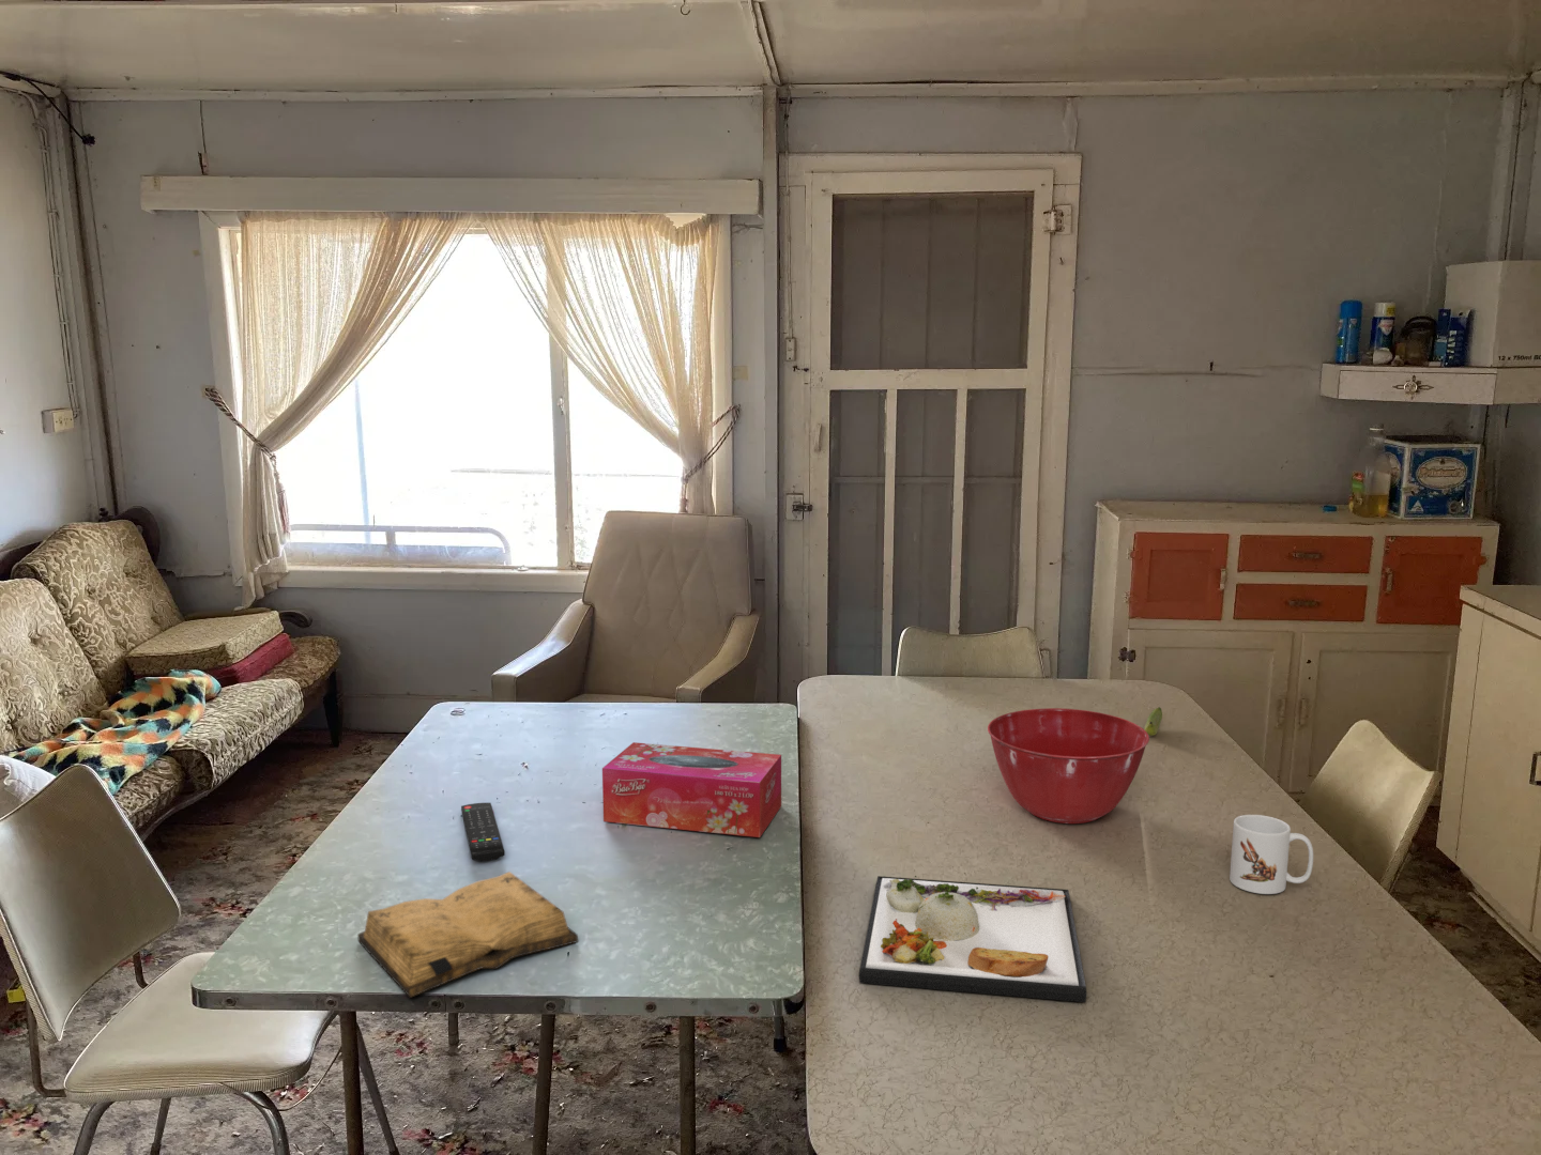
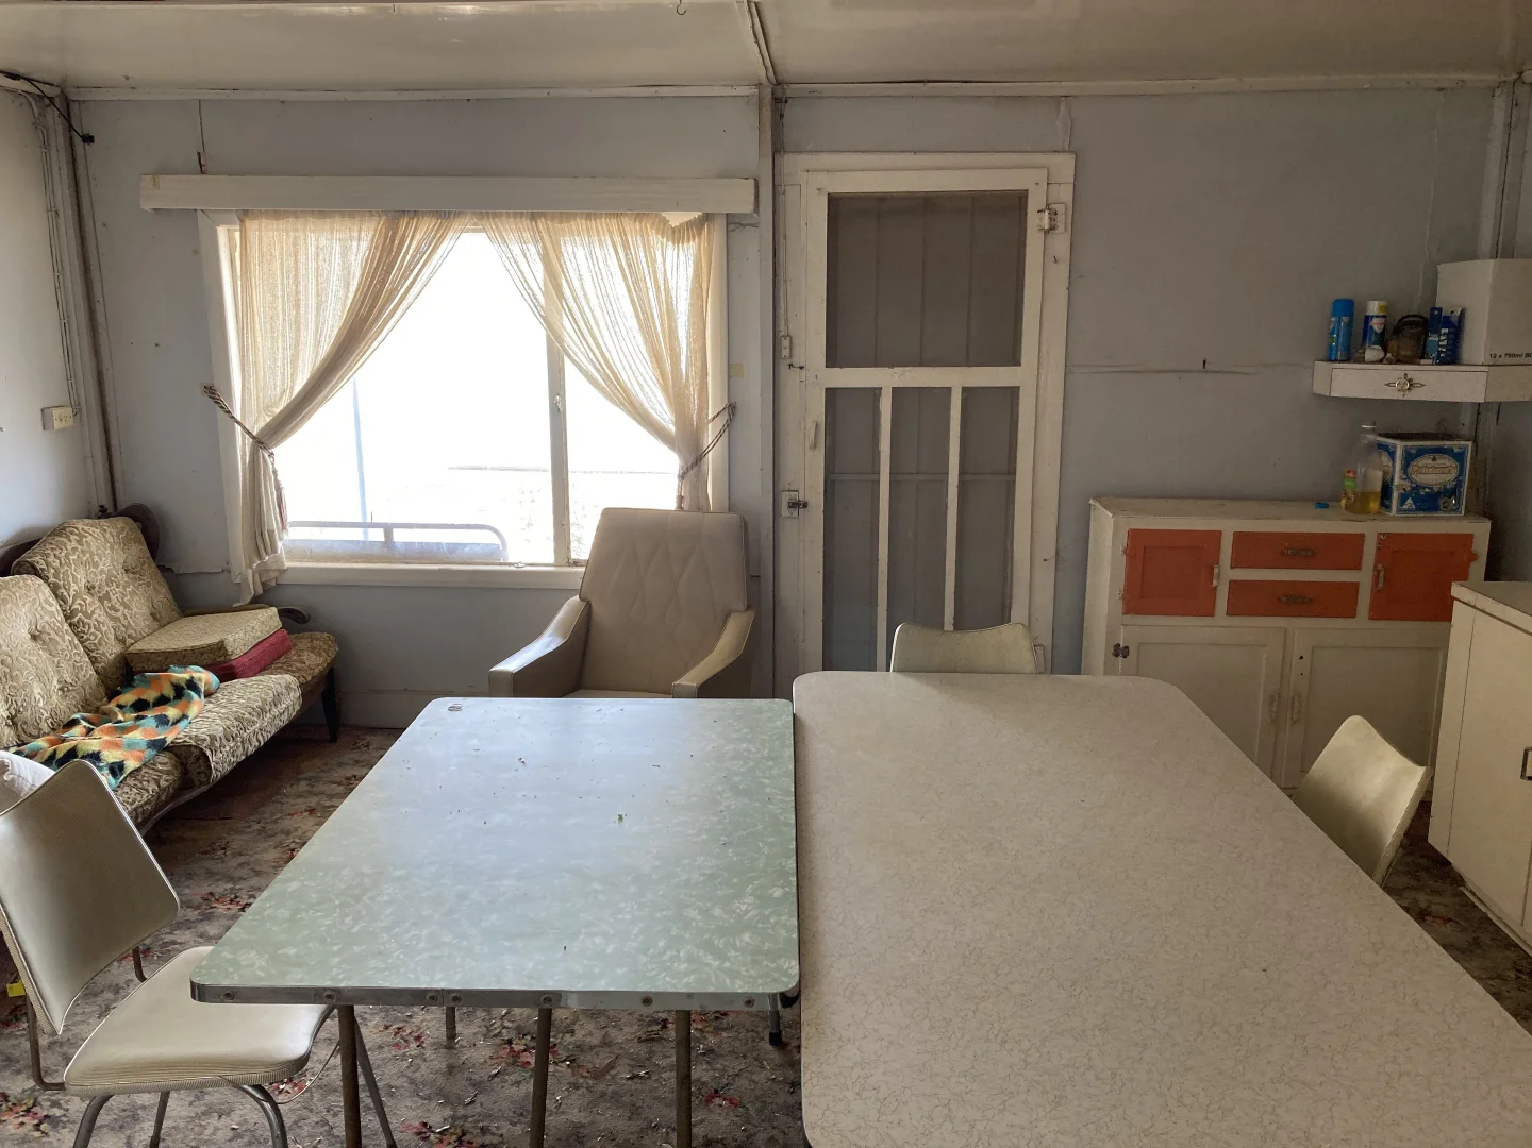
- mixing bowl (1065, 770)
- diary (468, 927)
- remote control (482, 830)
- banana (1153, 722)
- dinner plate (972, 916)
- tissue box (694, 787)
- mug (1272, 854)
